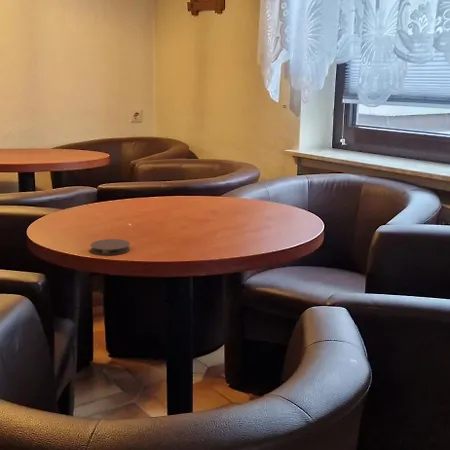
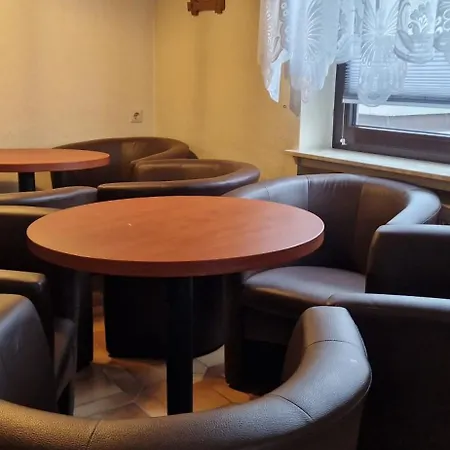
- coaster (110, 246)
